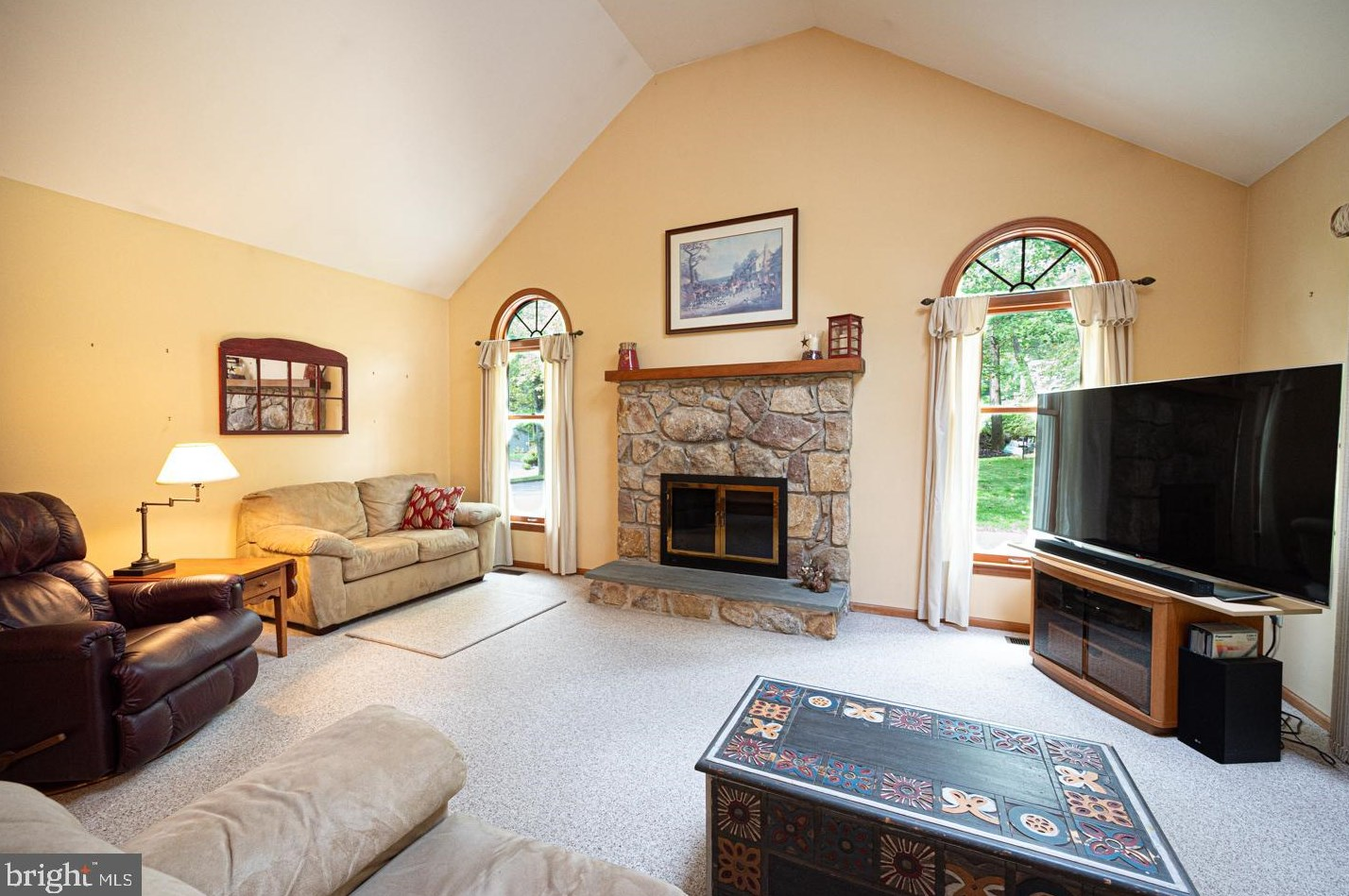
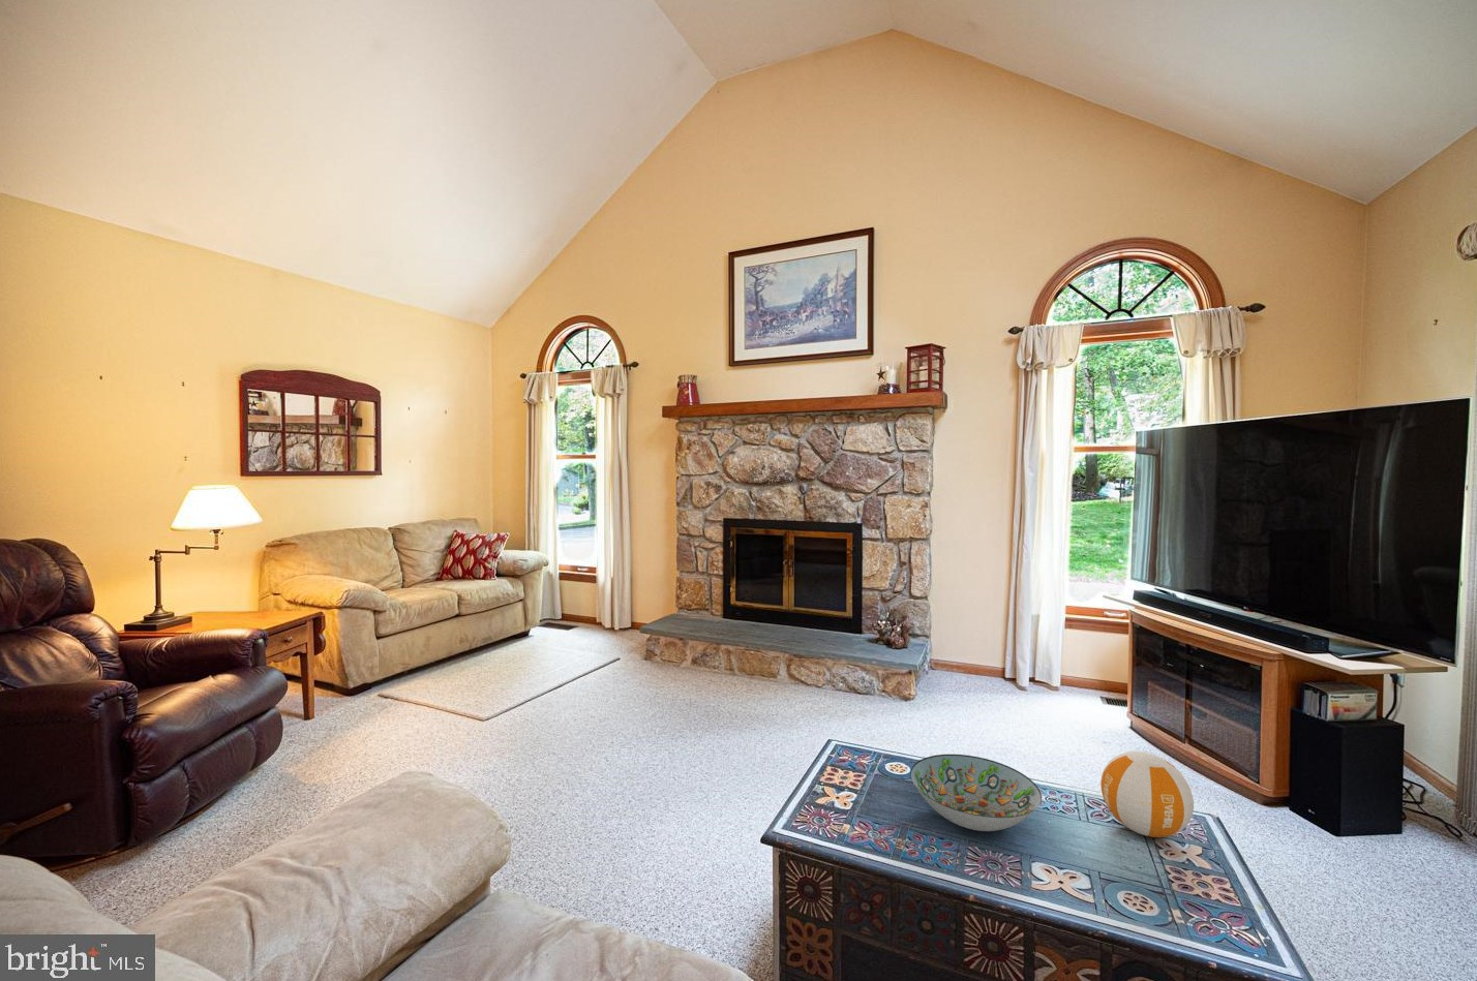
+ volleyball (1145, 793)
+ decorative bowl (972, 800)
